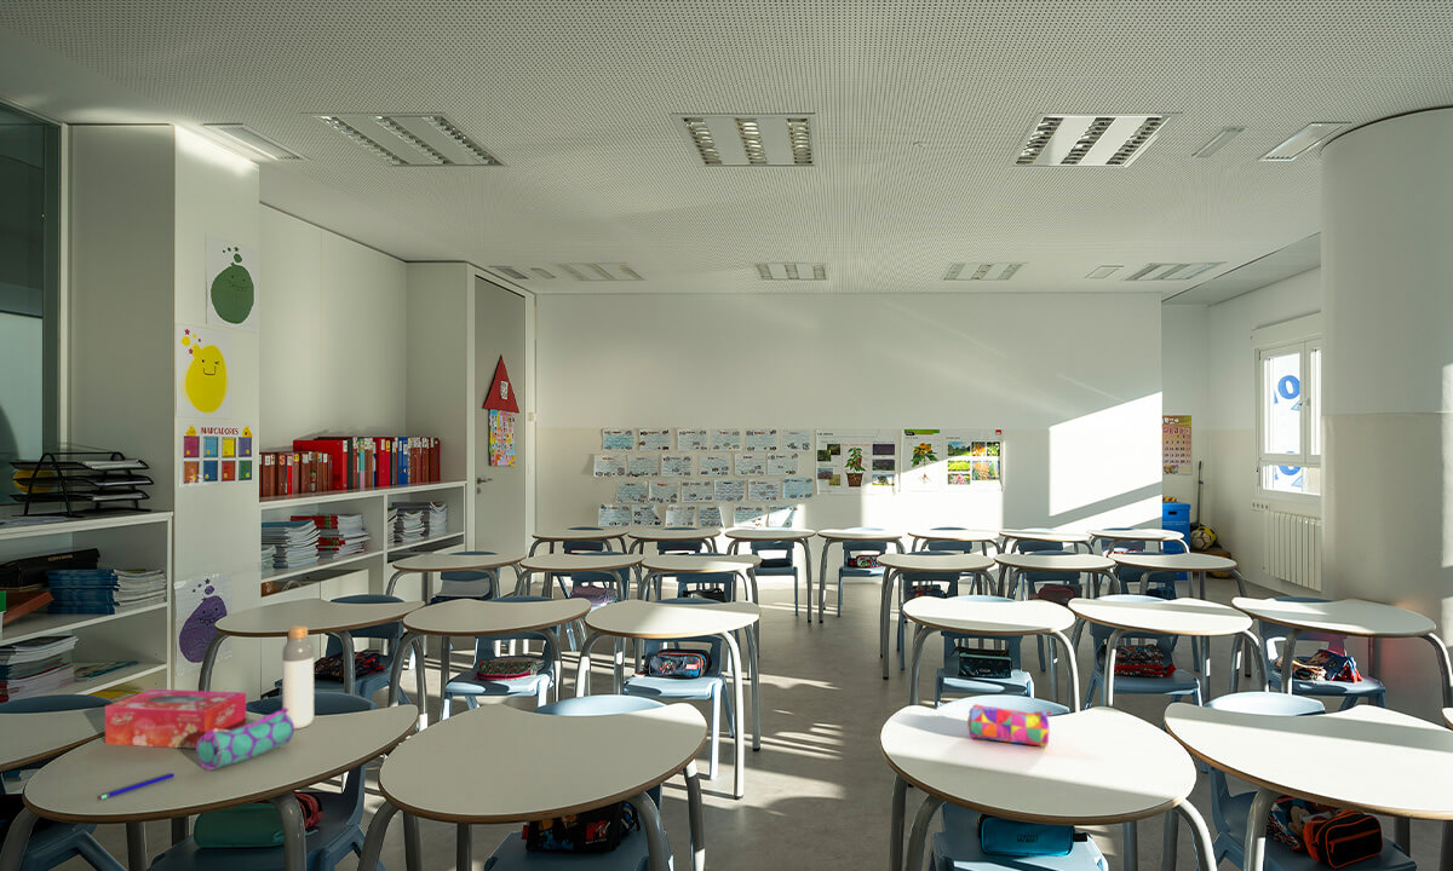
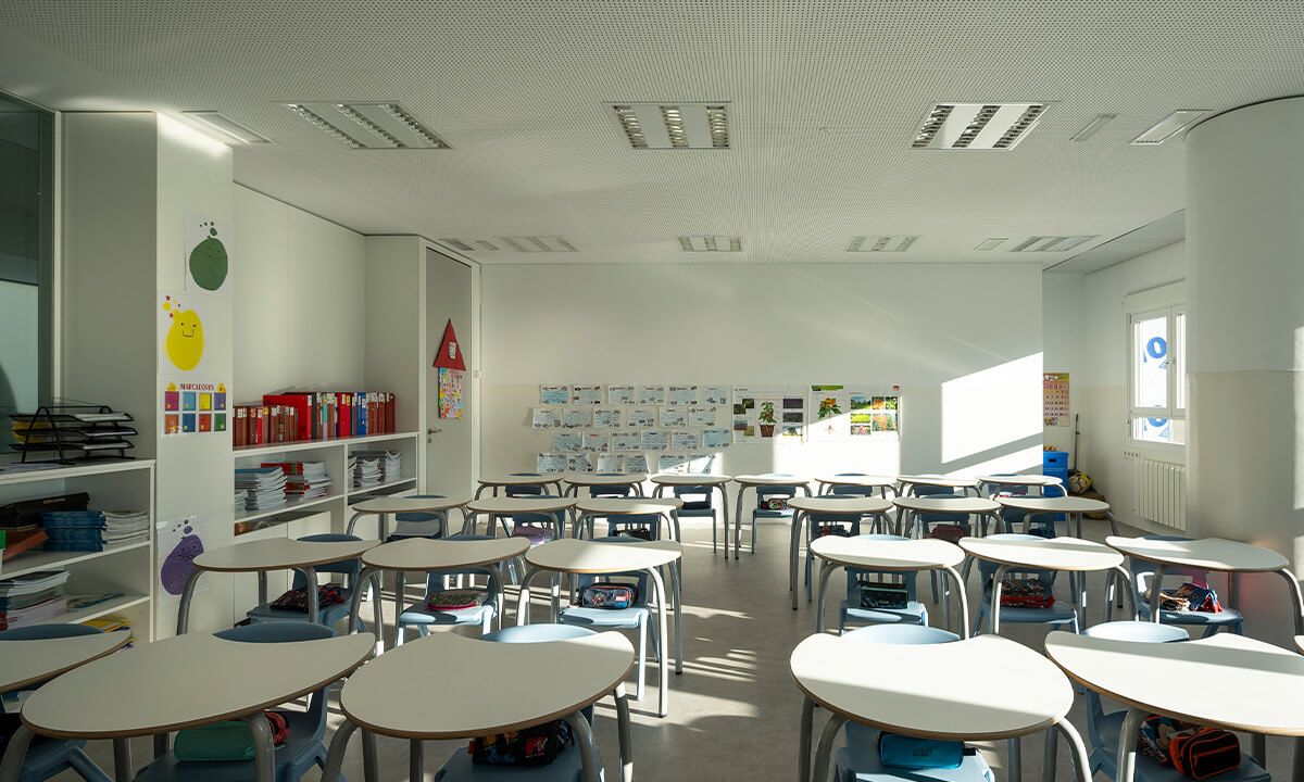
- pencil case (247, 738)
- pen (137, 785)
- tissue box (177, 717)
- pencil case (1009, 723)
- bottle (298, 676)
